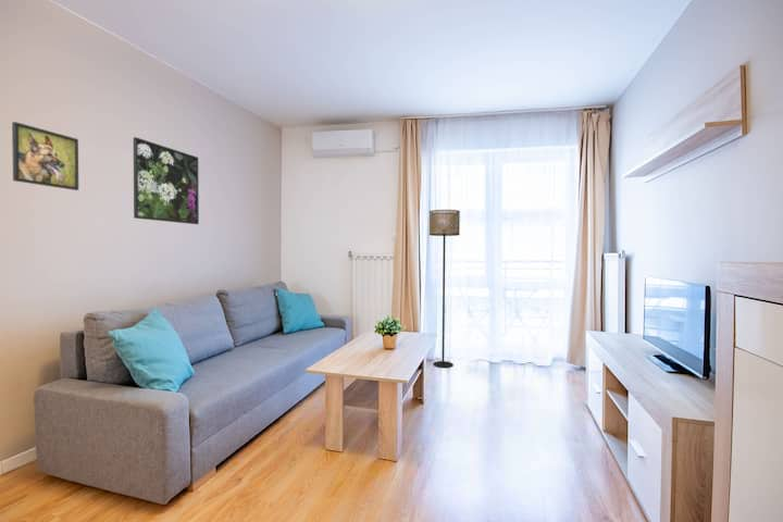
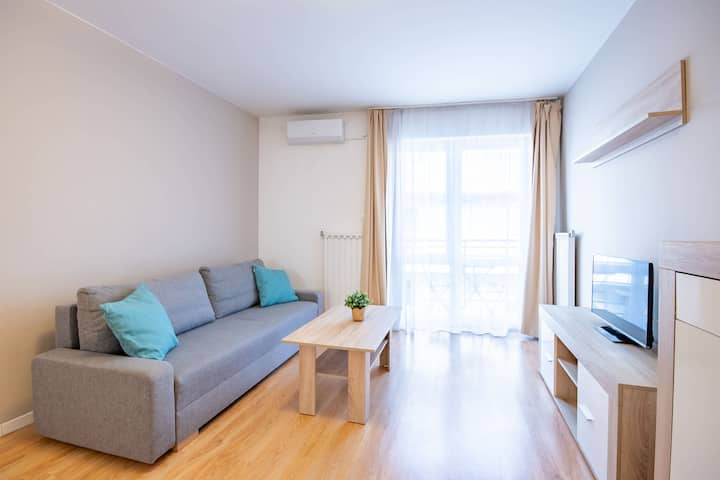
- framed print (169, 185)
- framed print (47, 158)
- floor lamp (444, 288)
